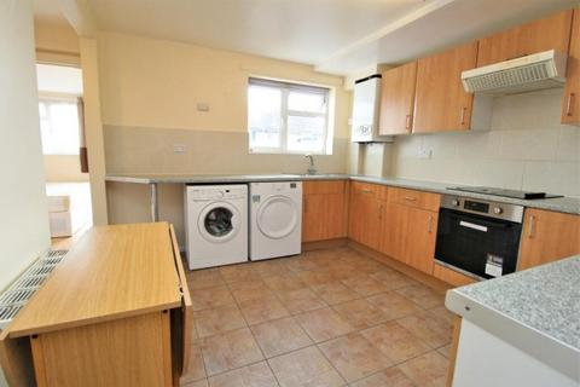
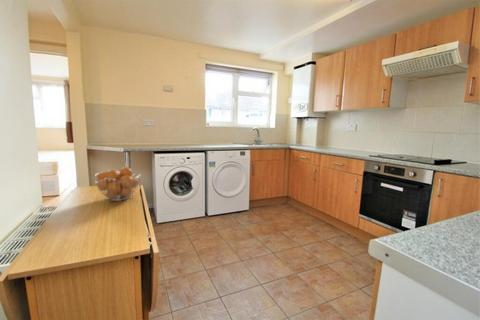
+ fruit basket (118, 183)
